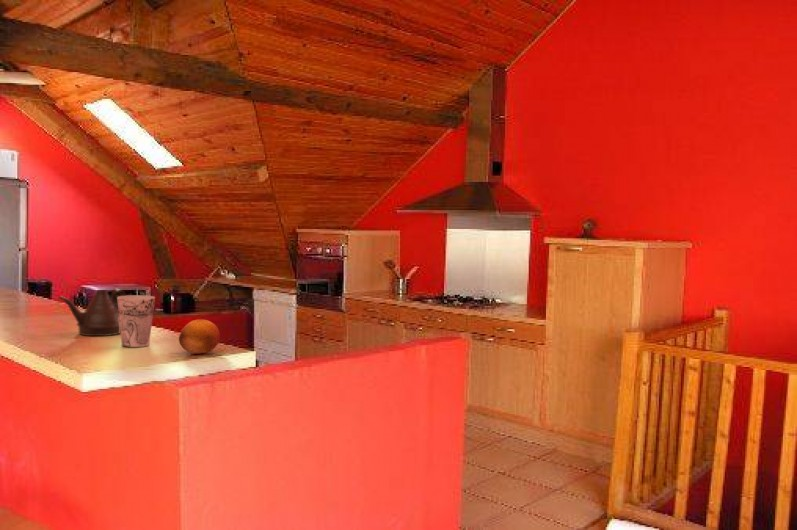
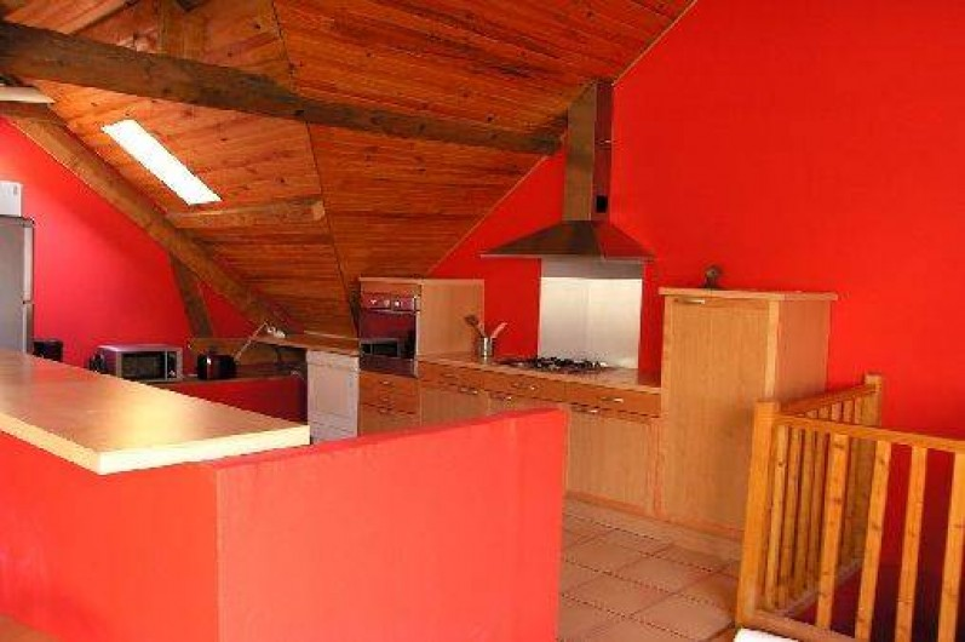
- fruit (198, 336)
- cup (135, 321)
- teapot (92, 312)
